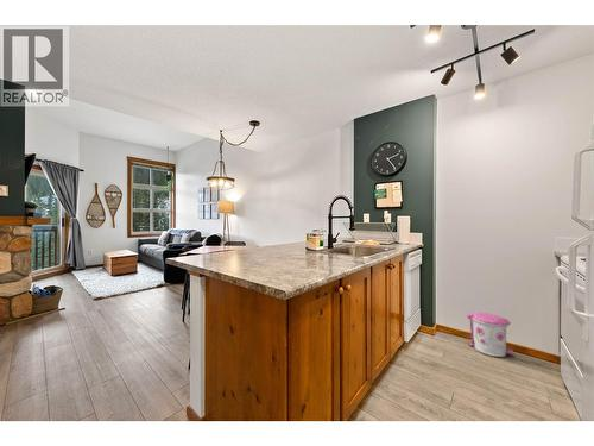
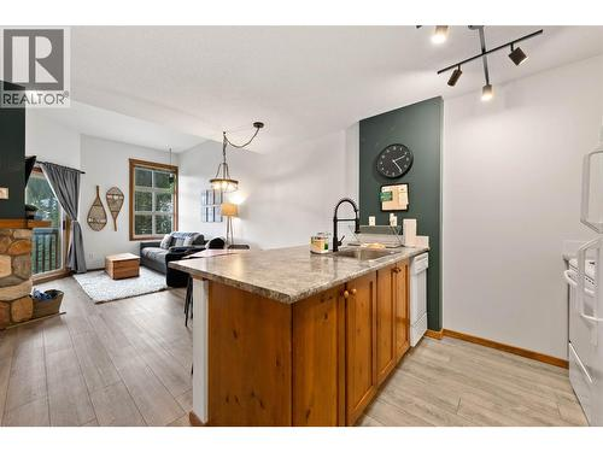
- trash can (488, 332)
